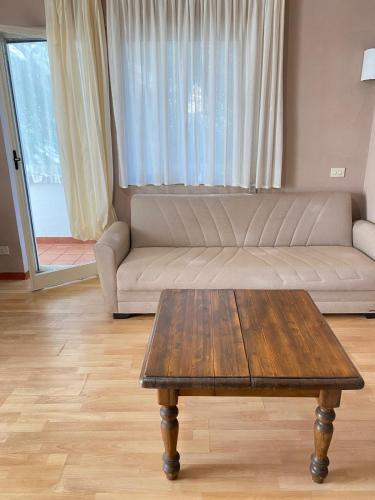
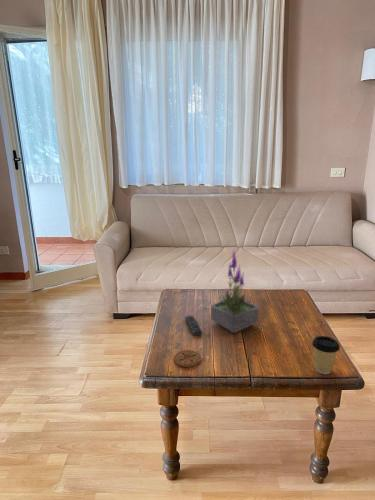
+ potted plant (235, 288)
+ remote control (192, 323)
+ coaster (187, 358)
+ coffee cup (324, 355)
